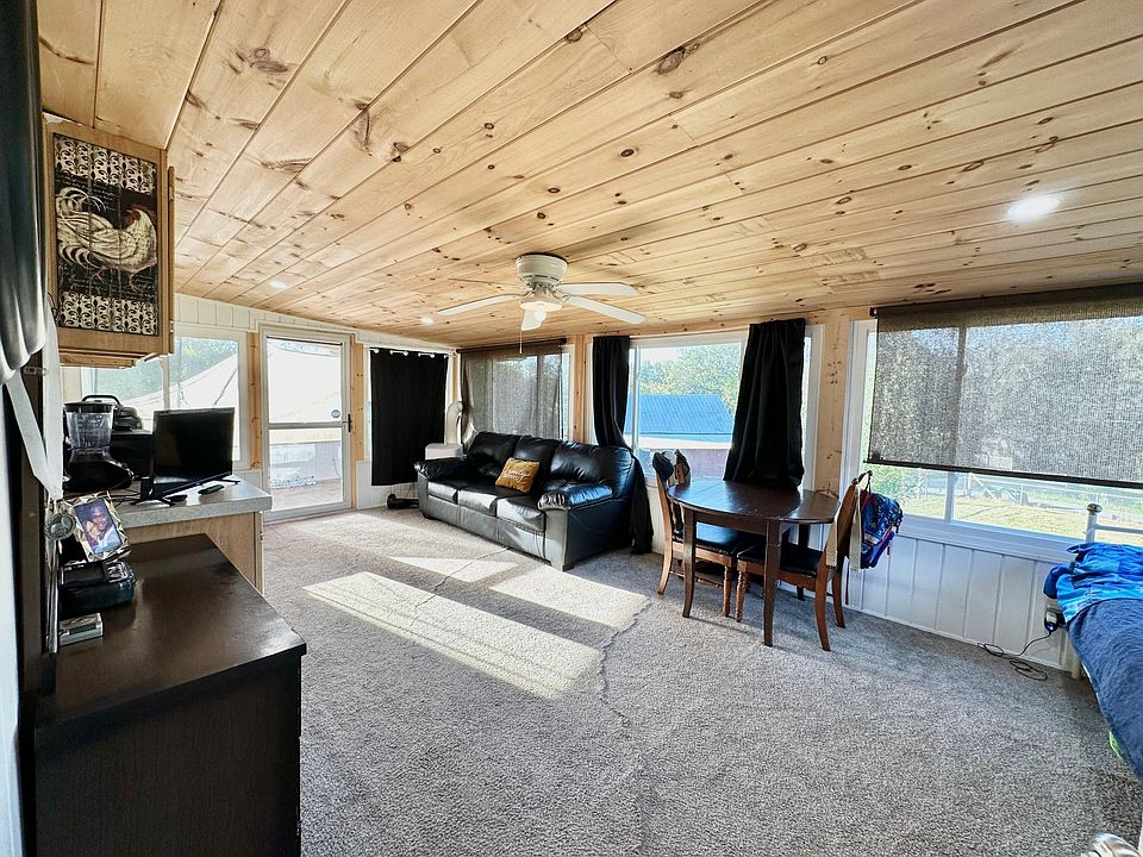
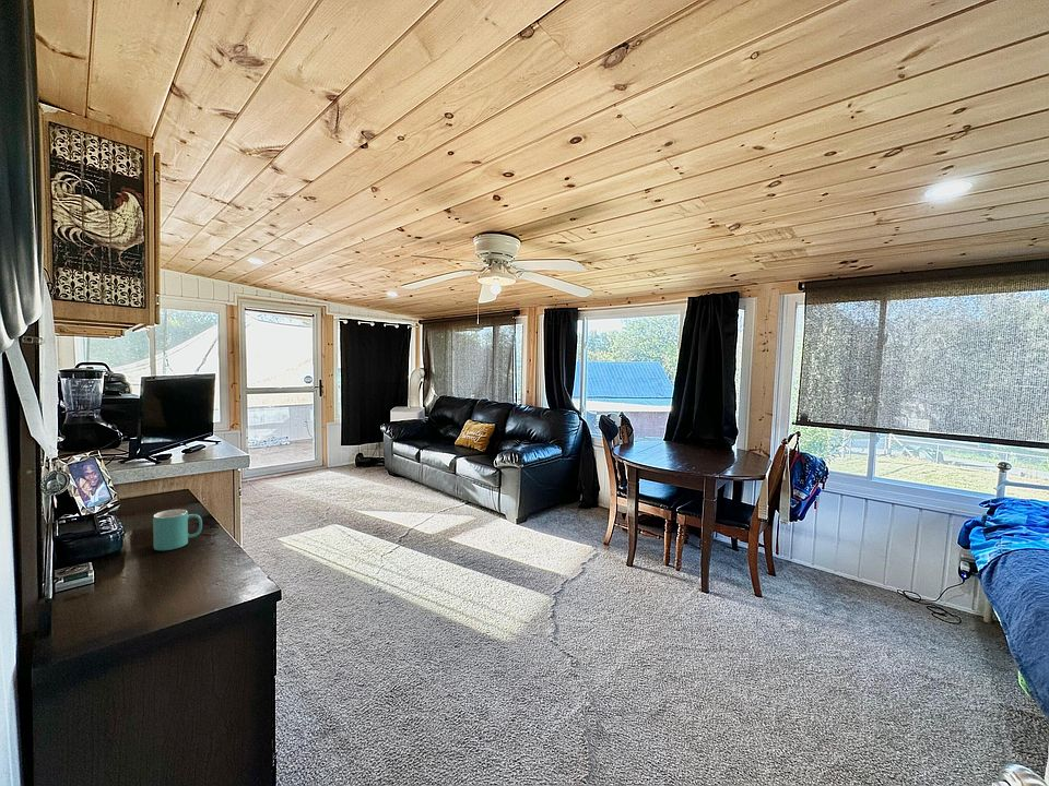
+ mug (178, 527)
